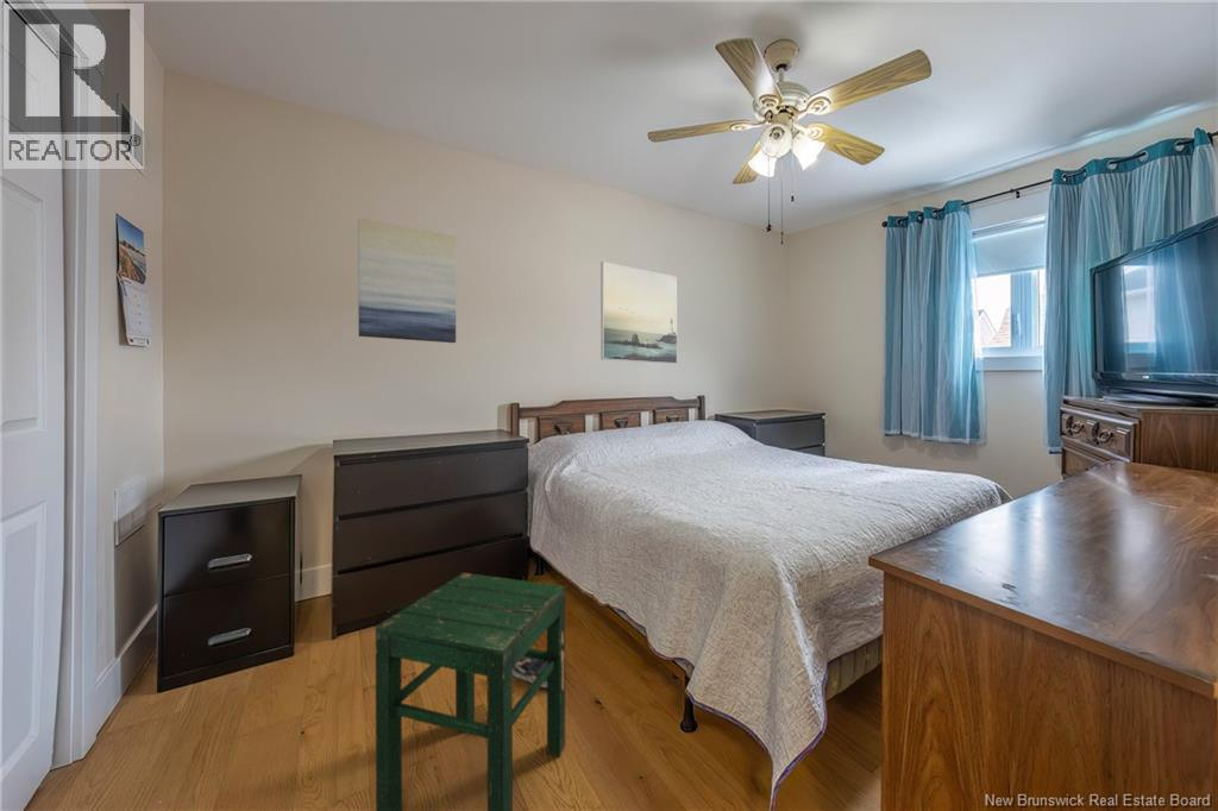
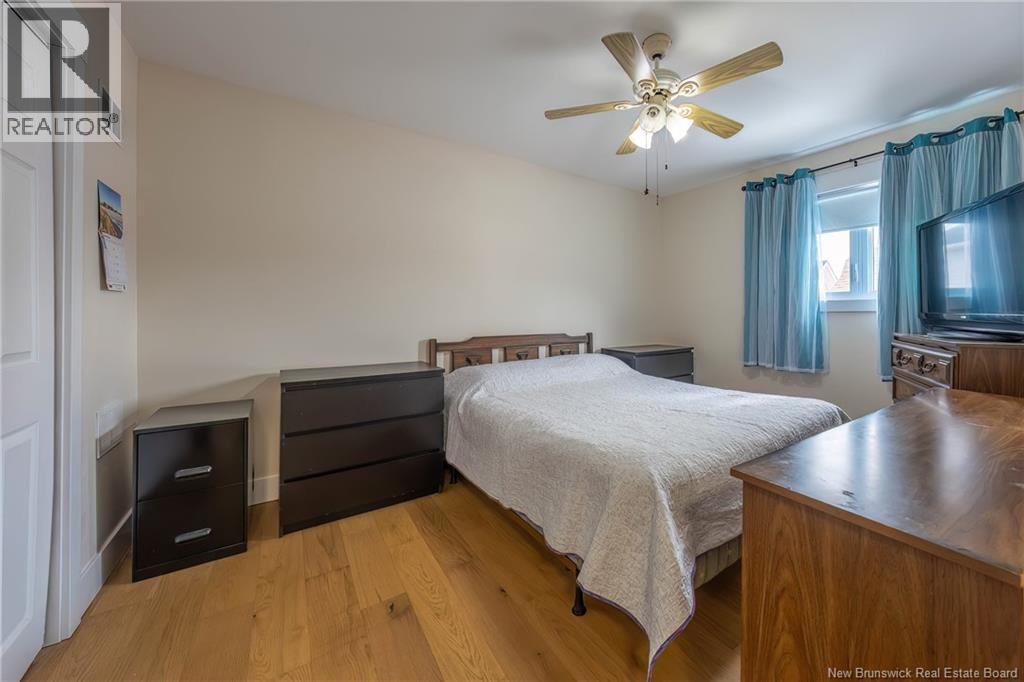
- sneaker (536, 667)
- wall art (409, 284)
- stool (473, 692)
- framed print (640, 315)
